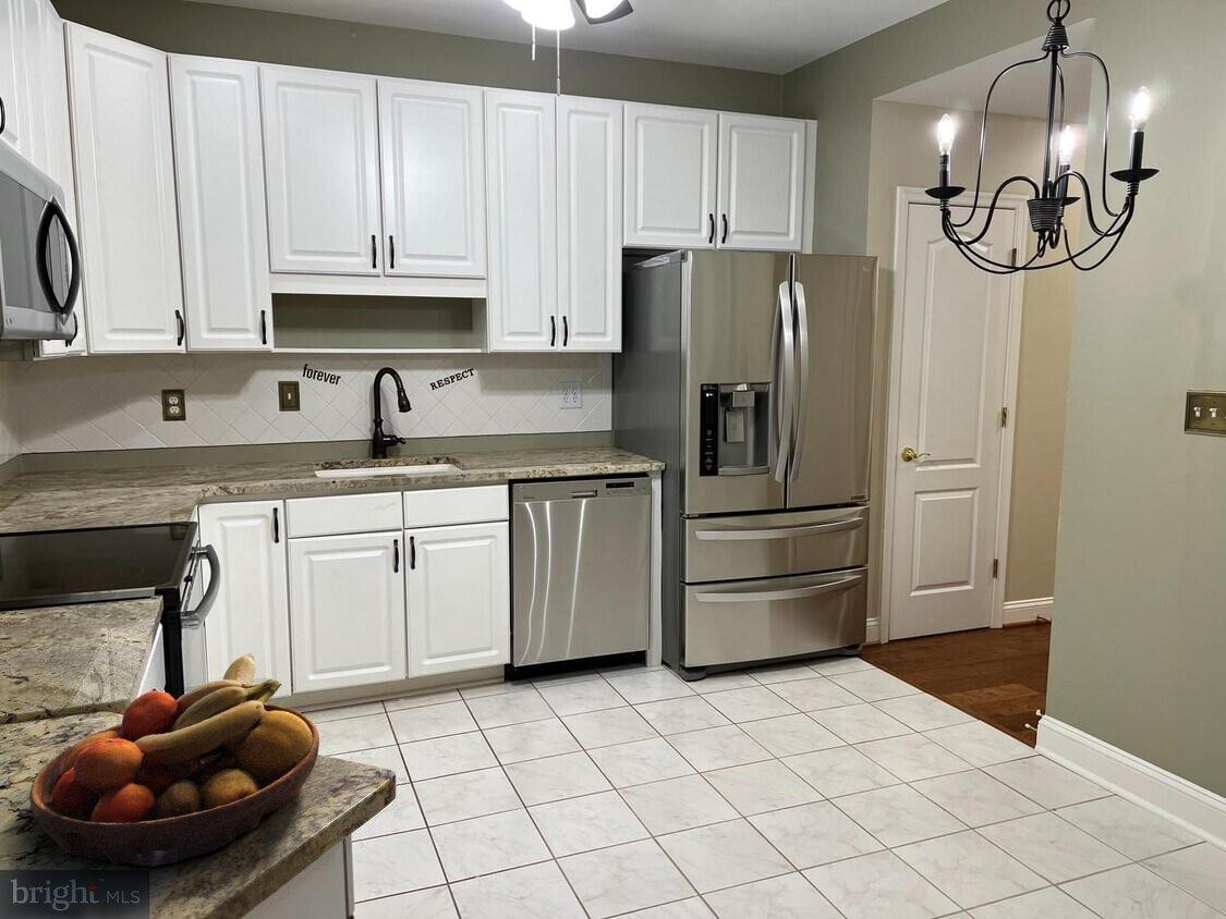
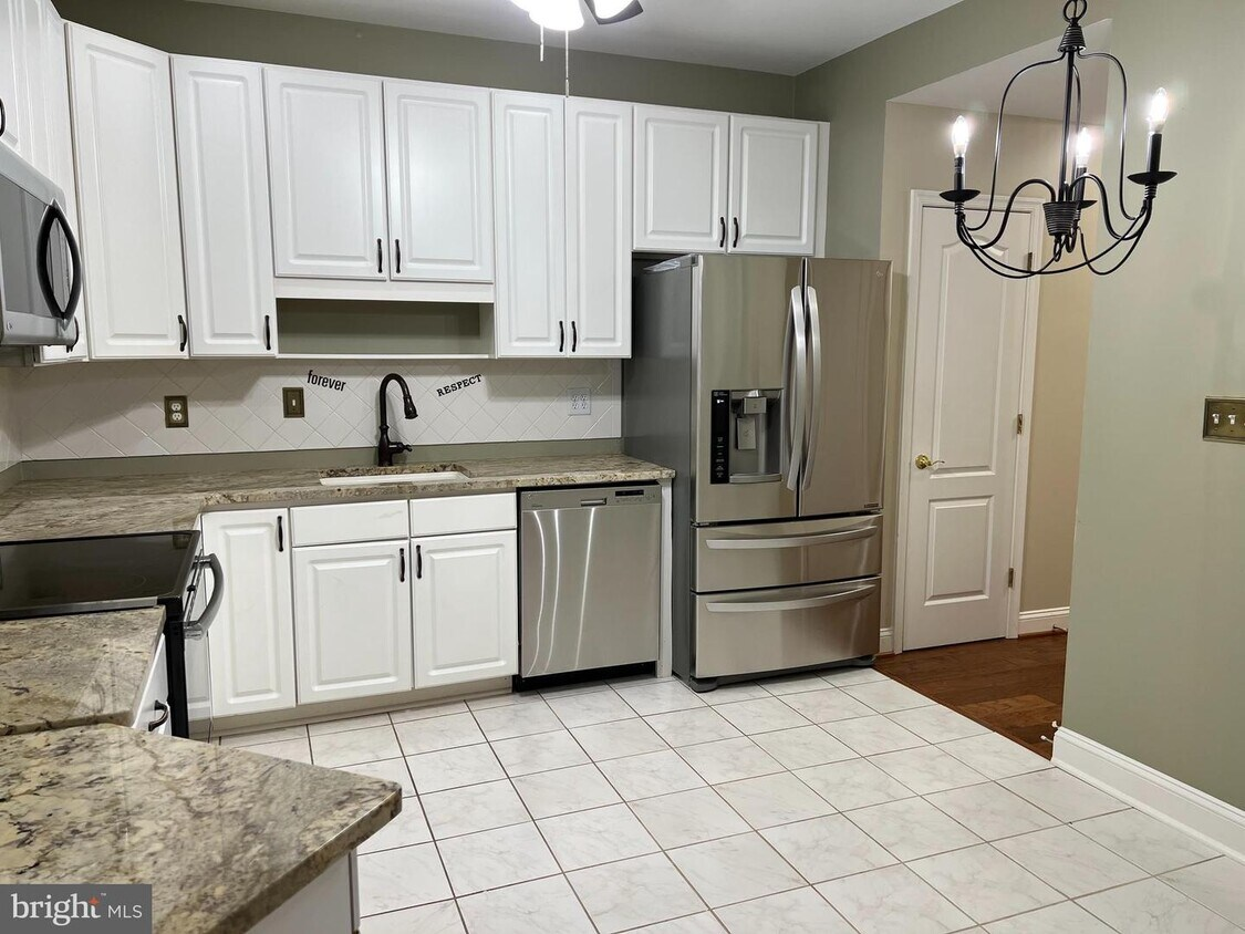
- fruit bowl (182, 744)
